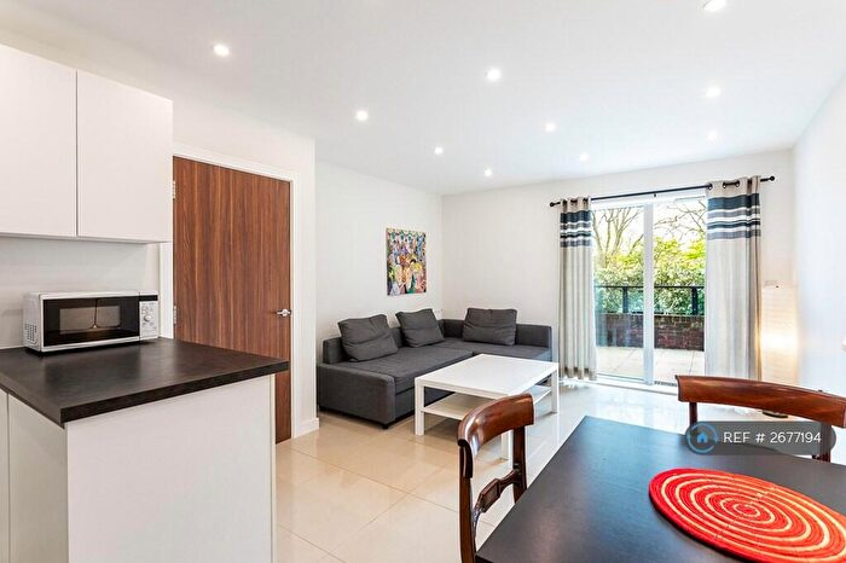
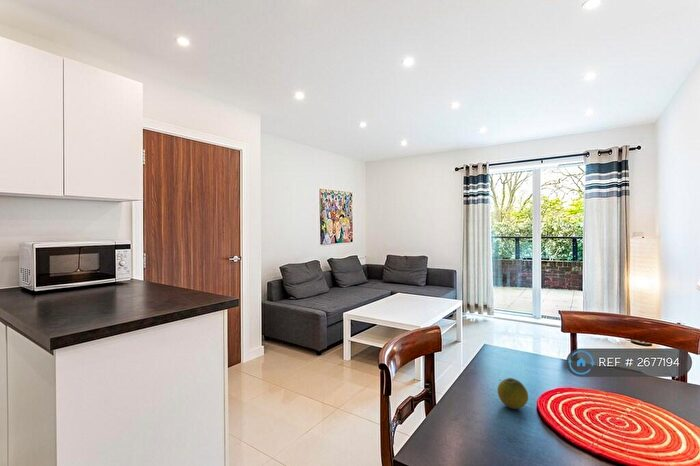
+ fruit (512, 393)
